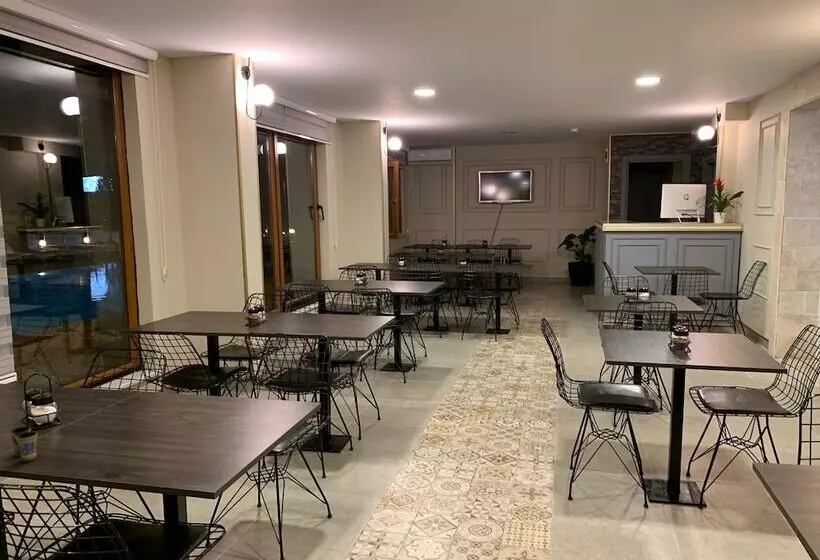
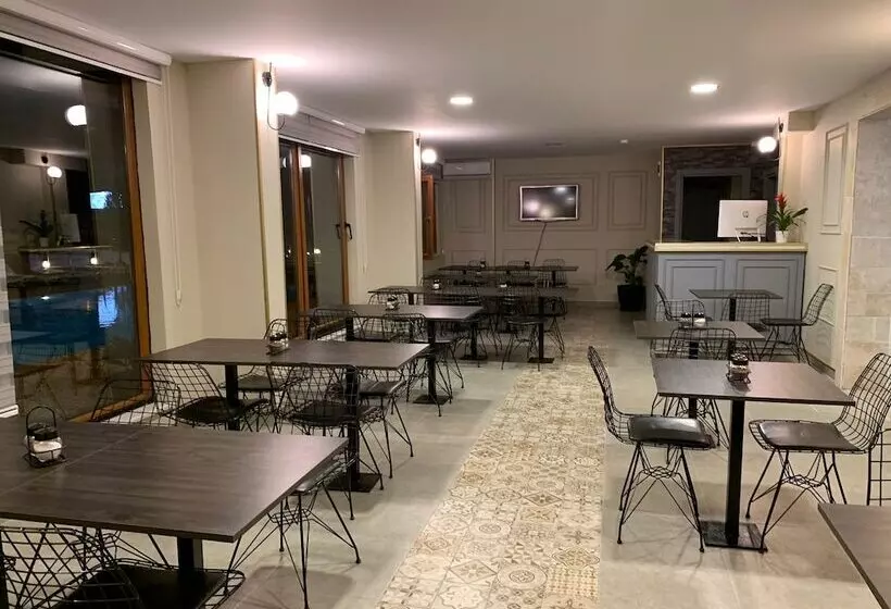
- cup (24, 444)
